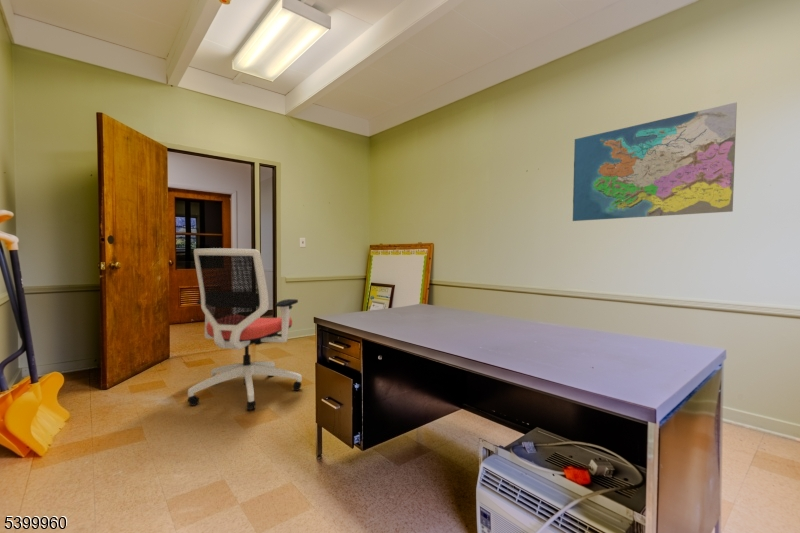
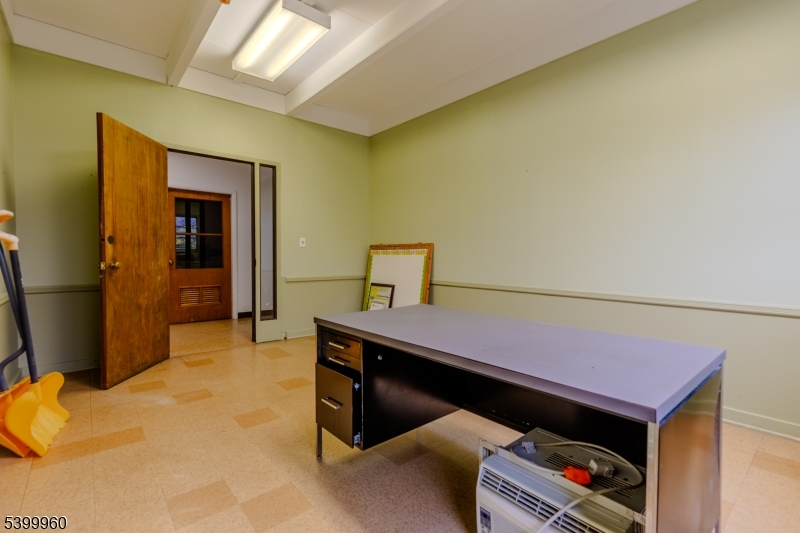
- office chair (249, 319)
- map (642, 170)
